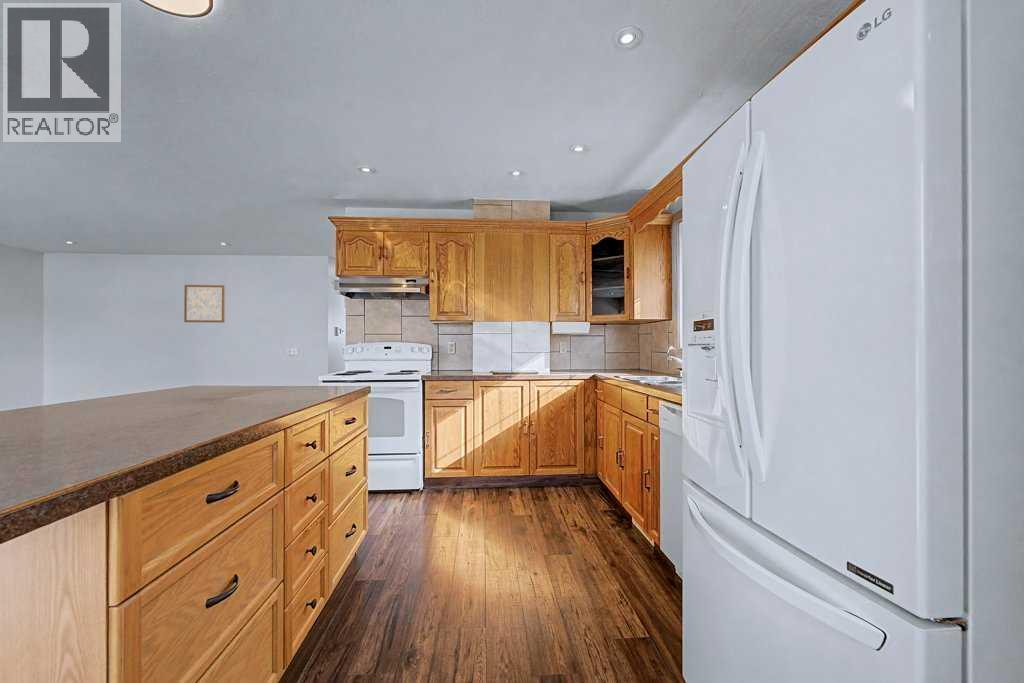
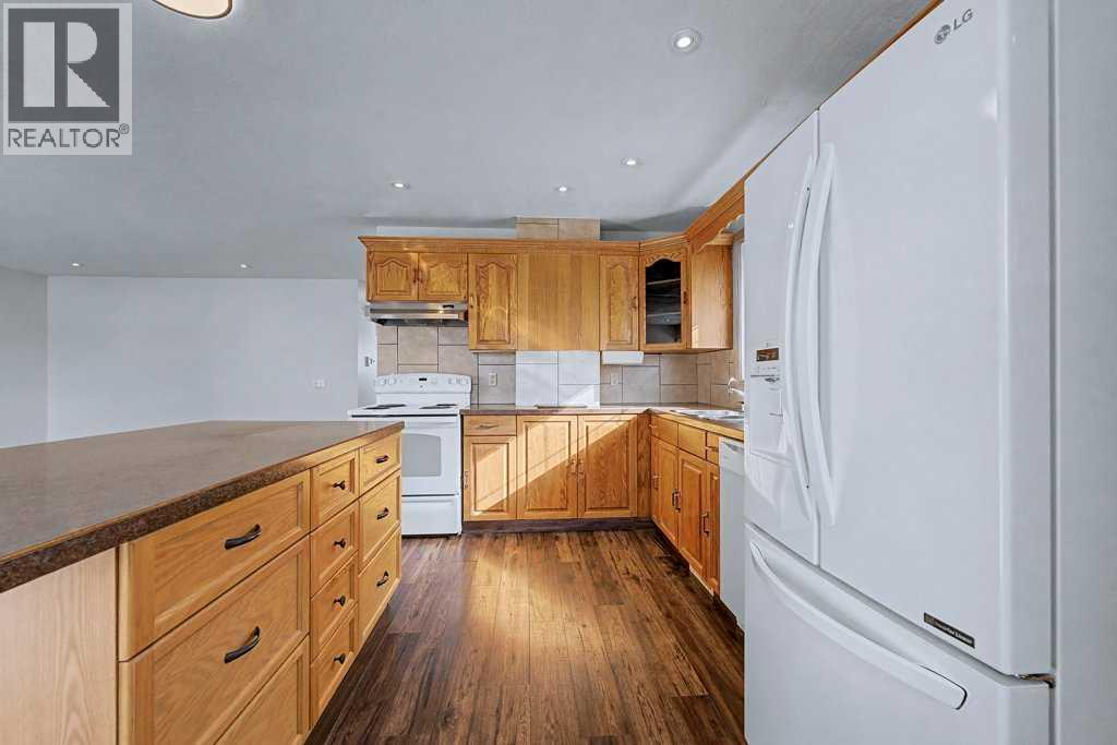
- wall art (205, 301)
